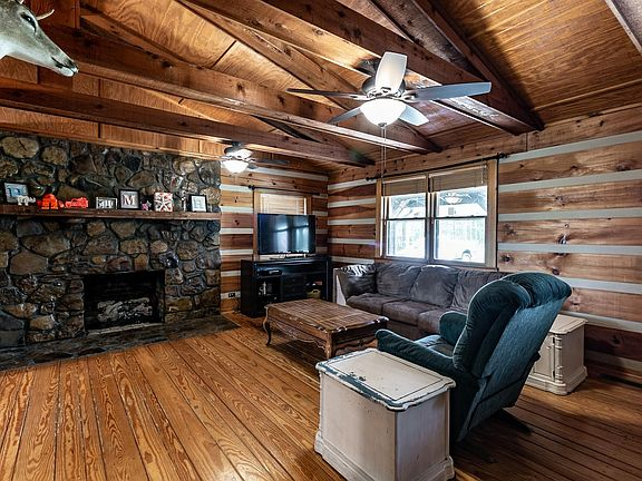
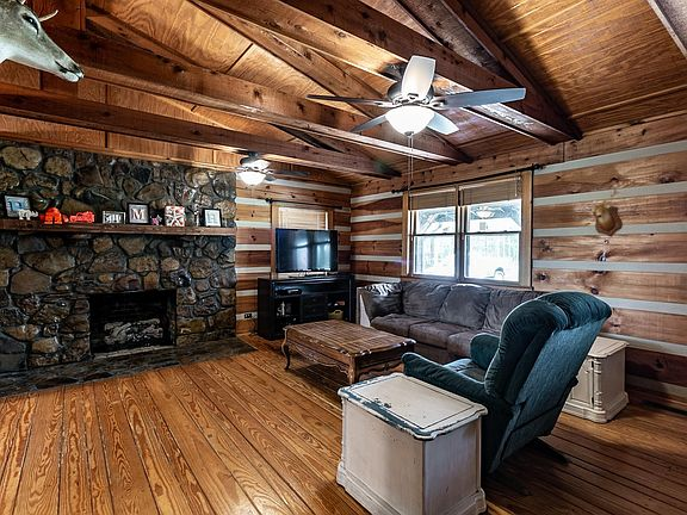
+ mounted trophy (606, 215)
